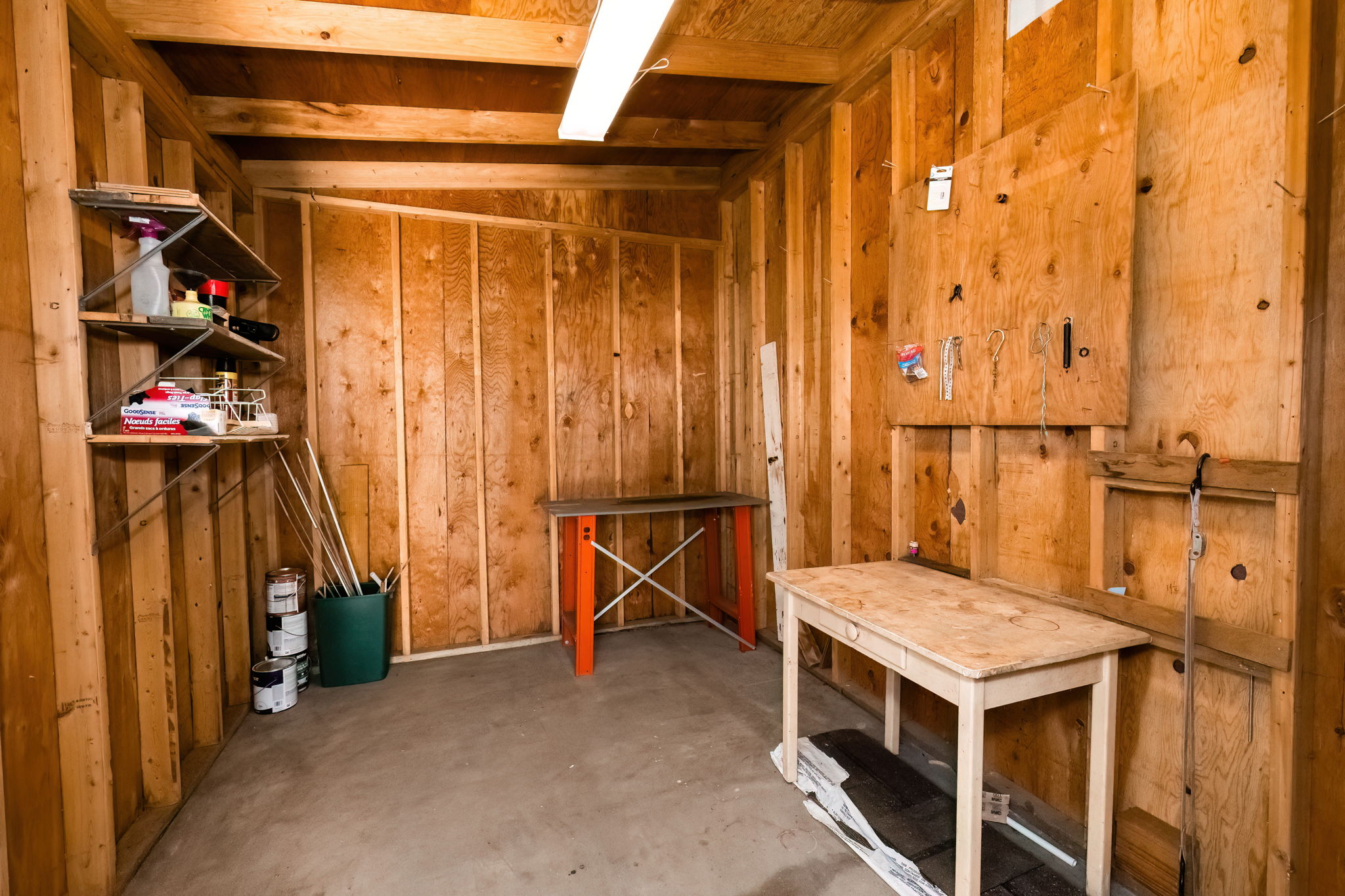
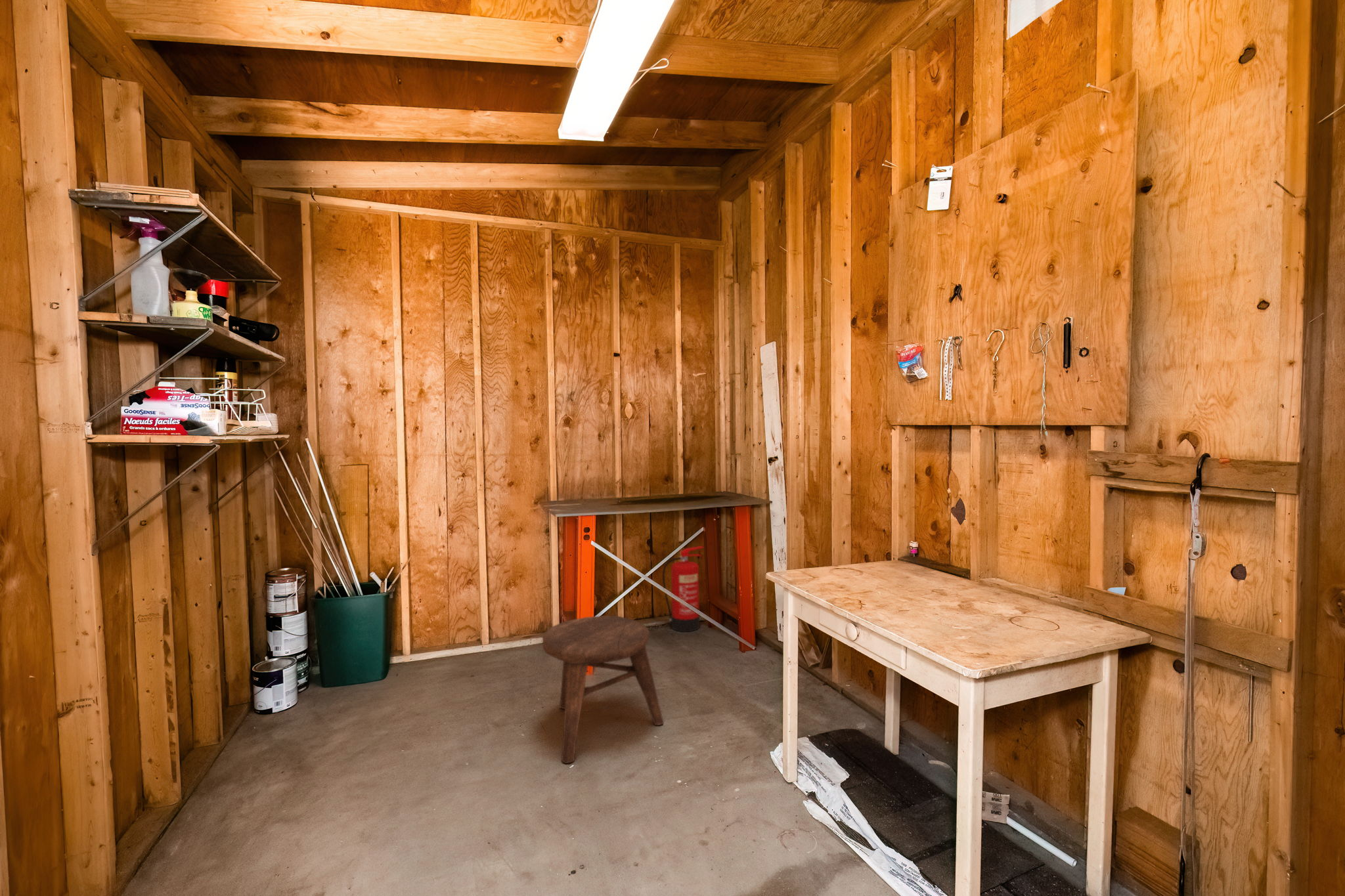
+ stool (595, 685)
+ fire extinguisher (683, 587)
